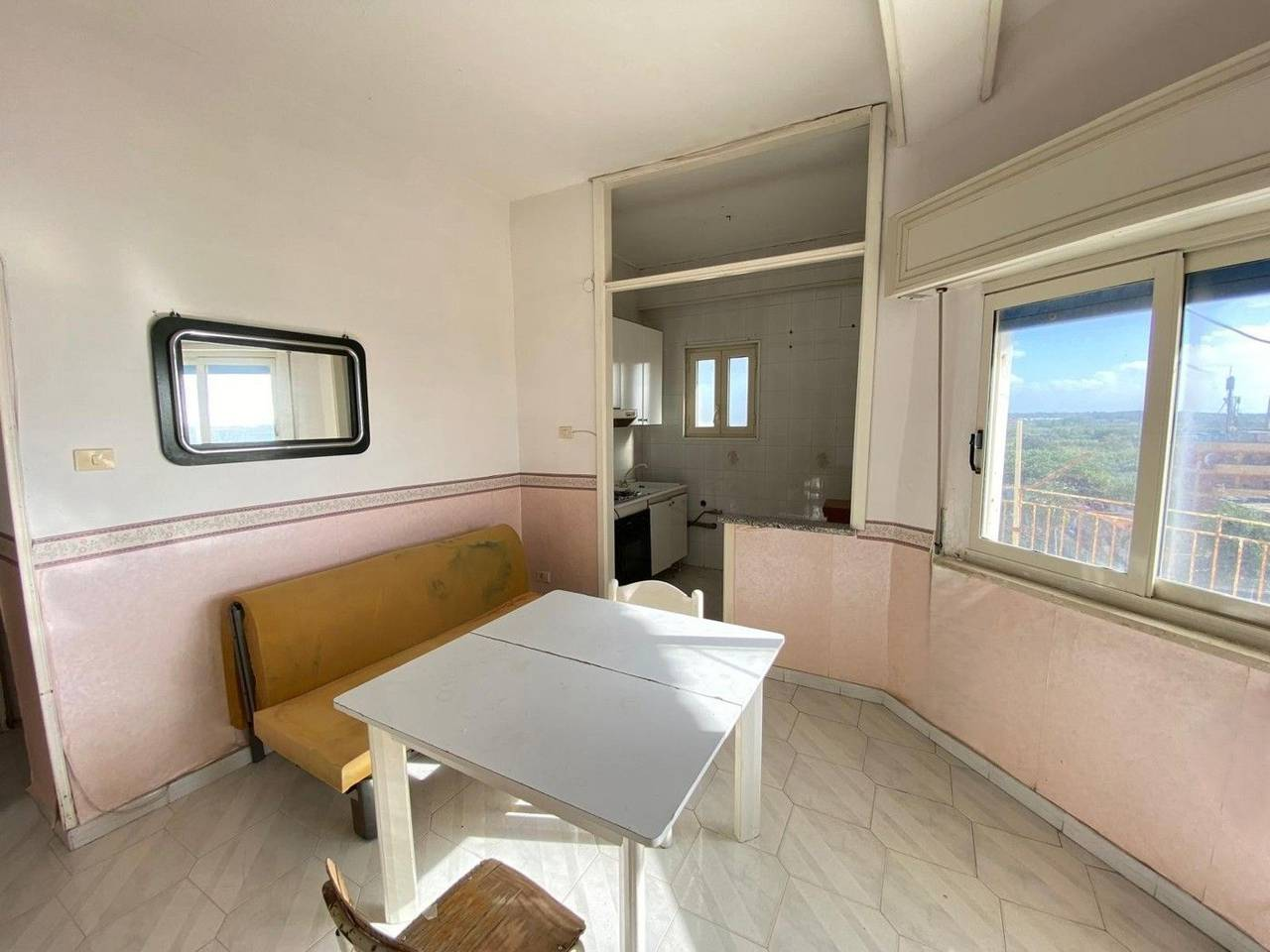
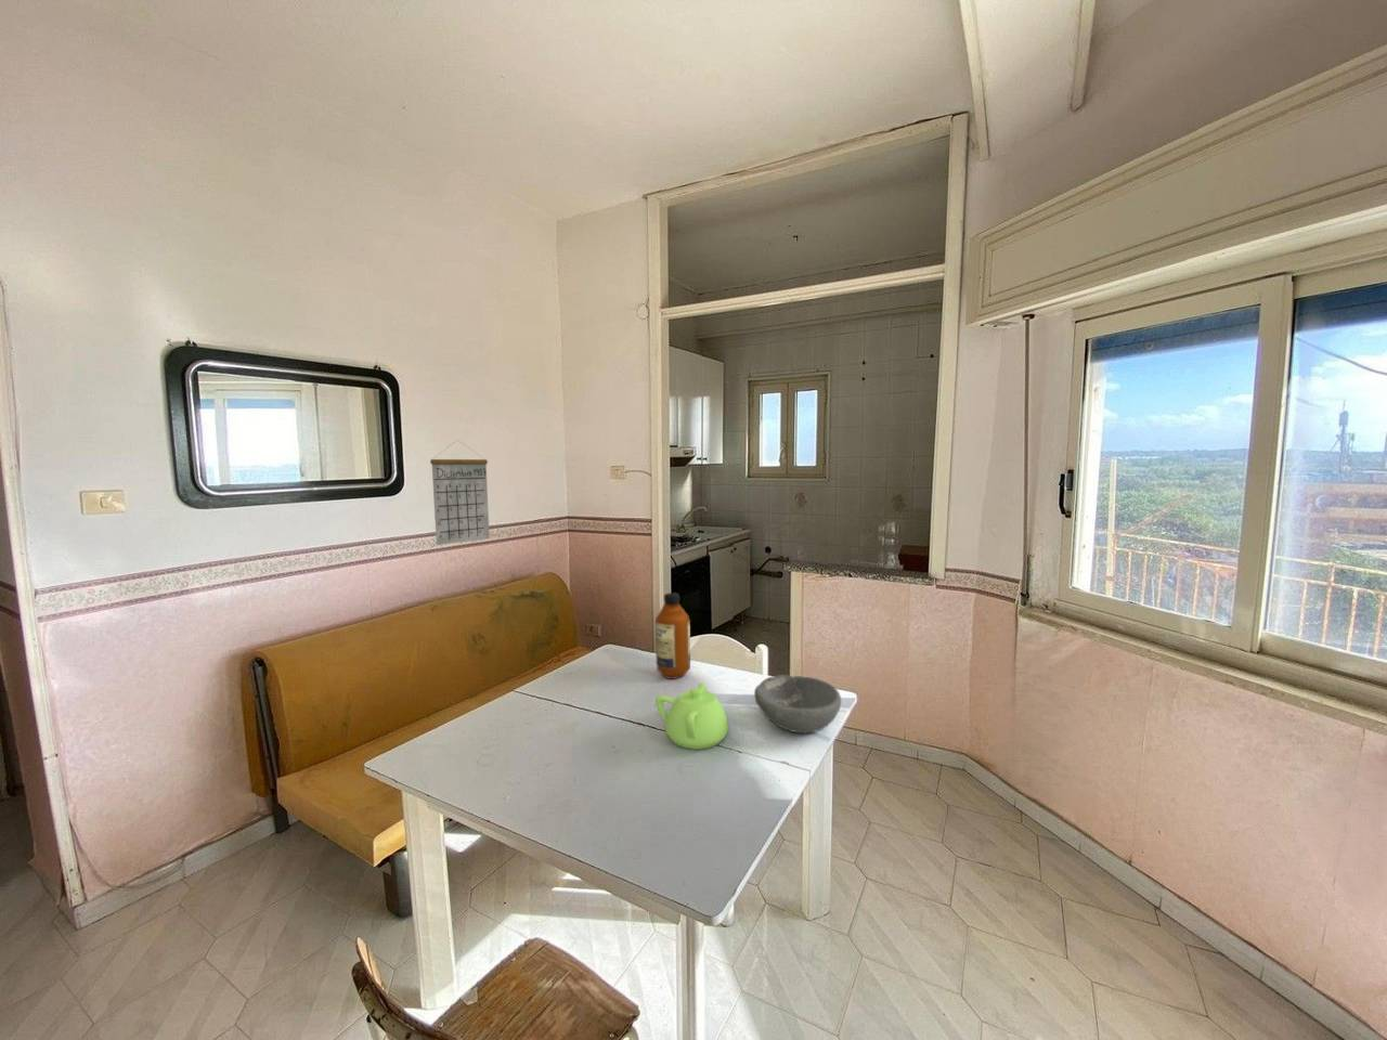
+ bowl (796, 707)
+ calendar (461, 491)
+ bottle (673, 635)
+ teapot (691, 712)
